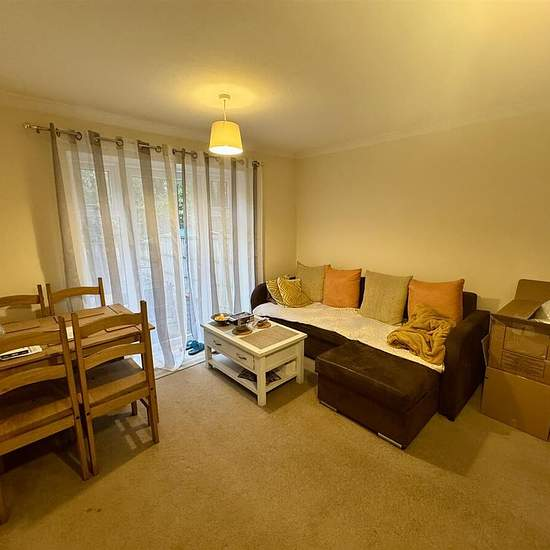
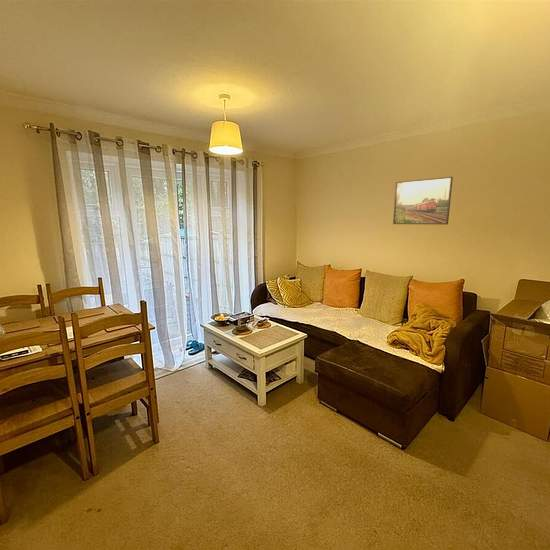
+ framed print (420, 202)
